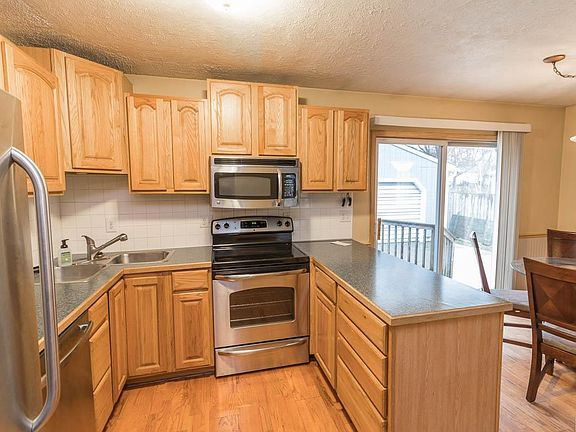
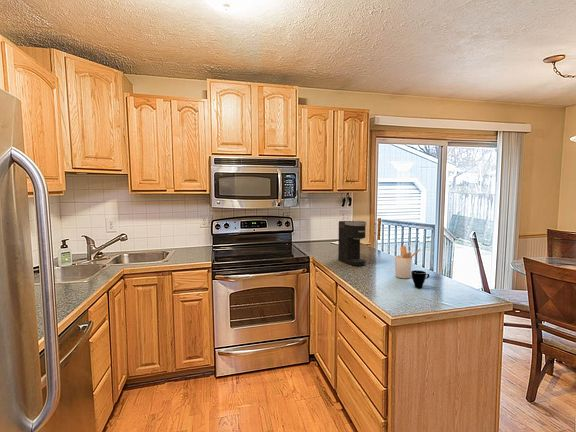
+ cup (420, 279)
+ coffee maker (351, 241)
+ utensil holder (407, 262)
